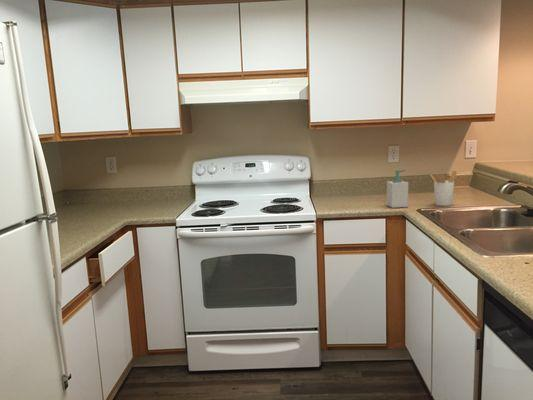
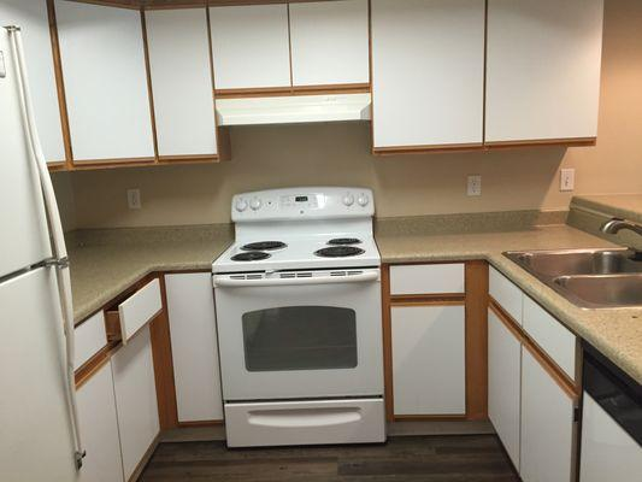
- utensil holder (441, 188)
- soap bottle (397, 188)
